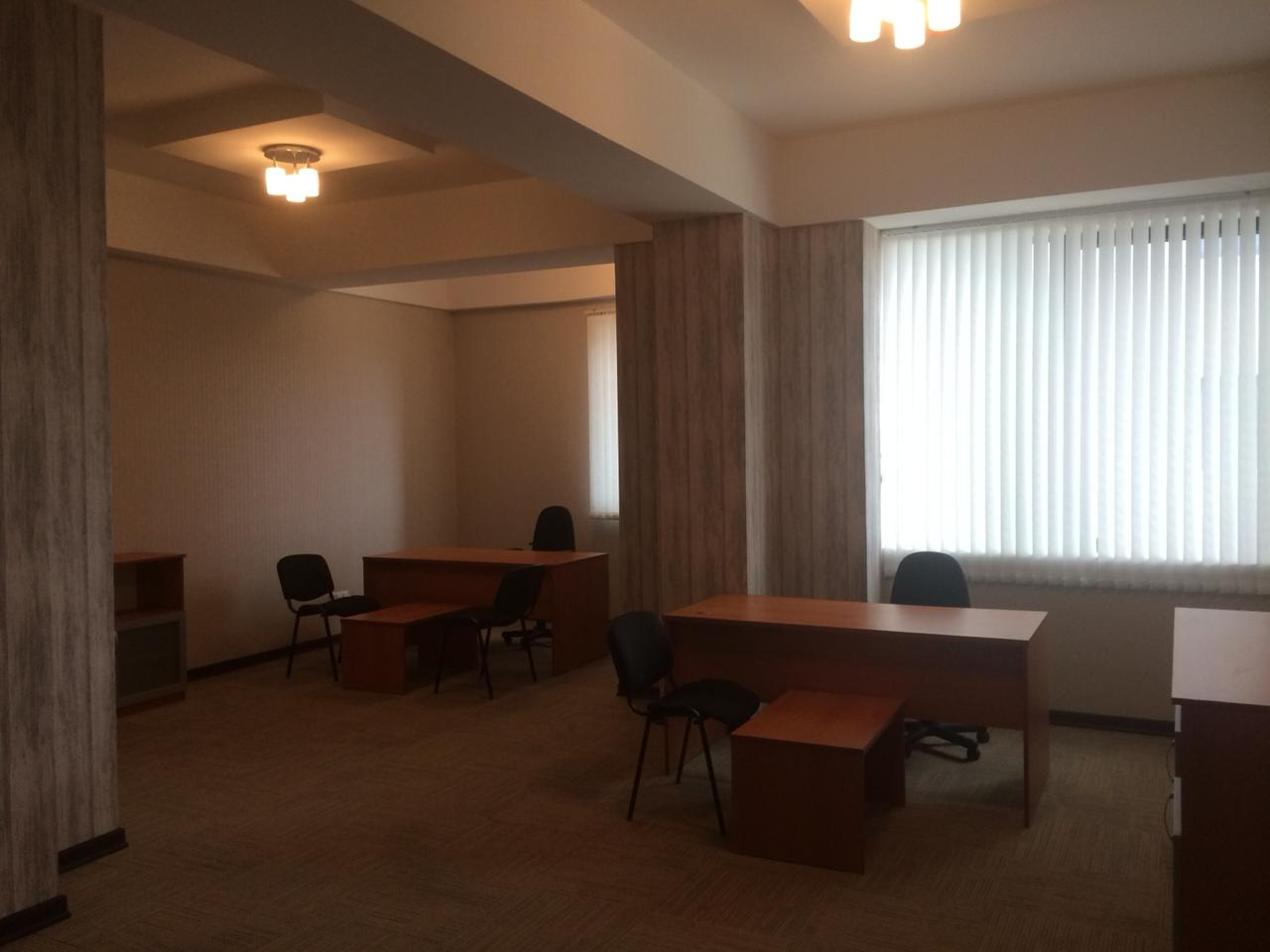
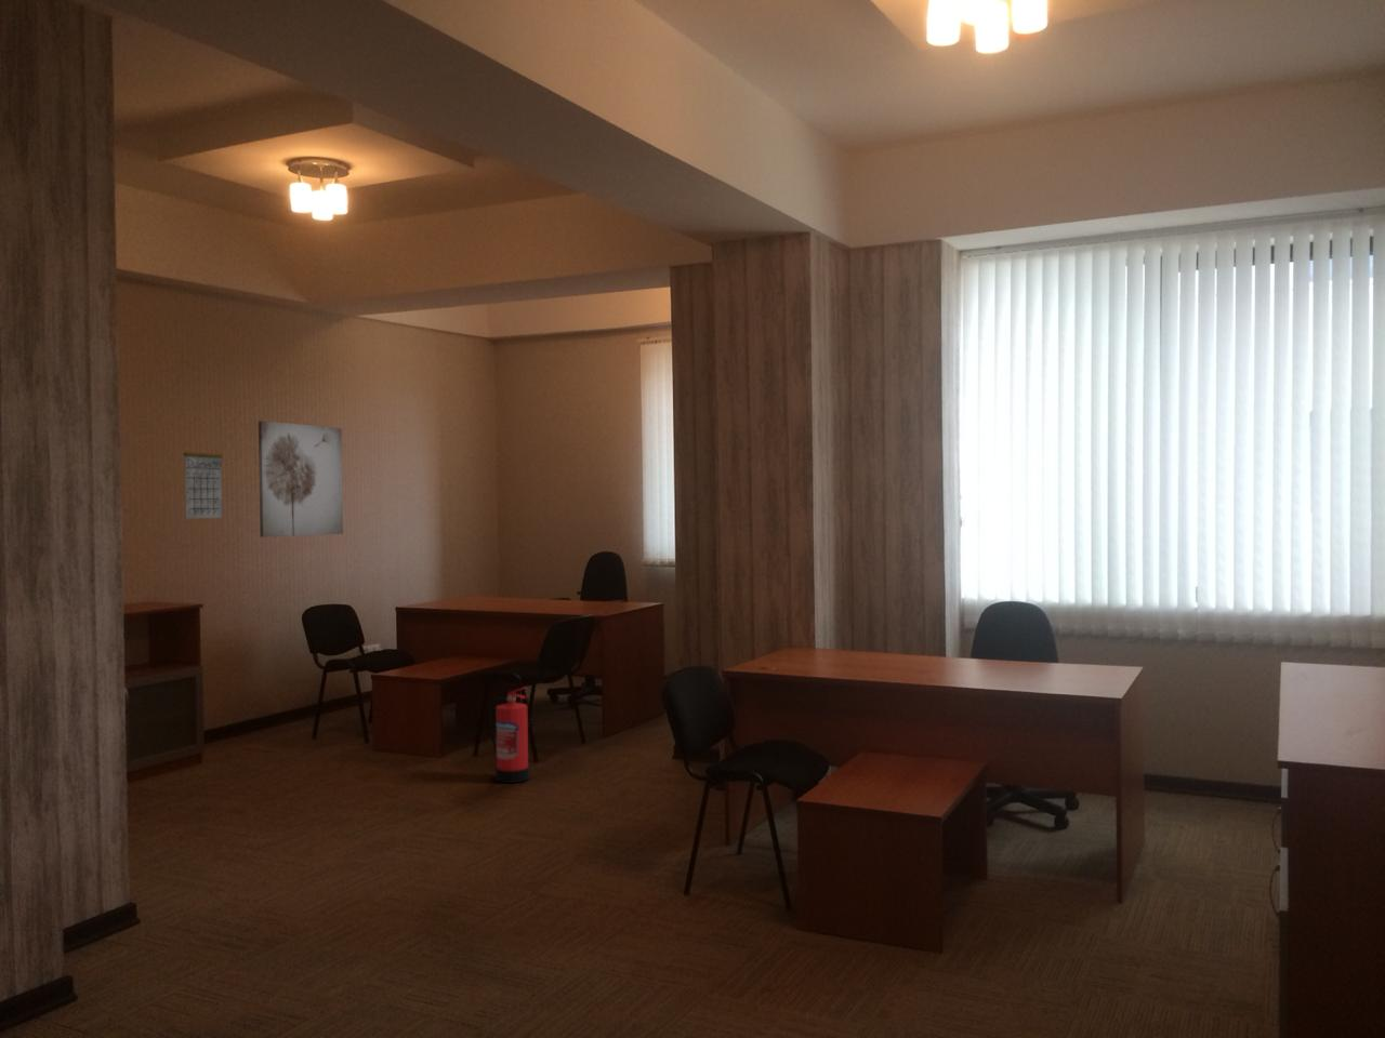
+ fire extinguisher (505, 731)
+ calendar (204, 478)
+ wall art (302, 480)
